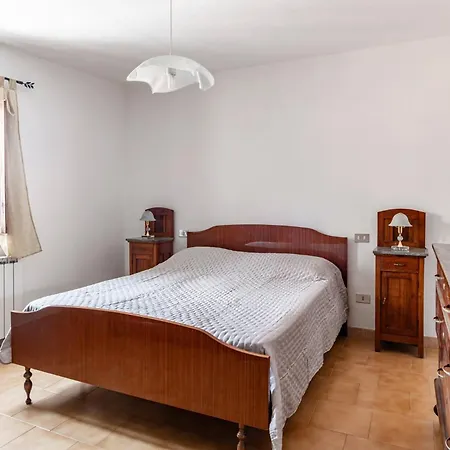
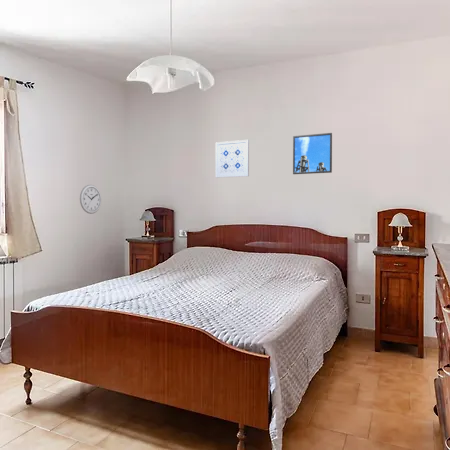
+ wall art (232, 159)
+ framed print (312, 154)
+ wall clock (91, 199)
